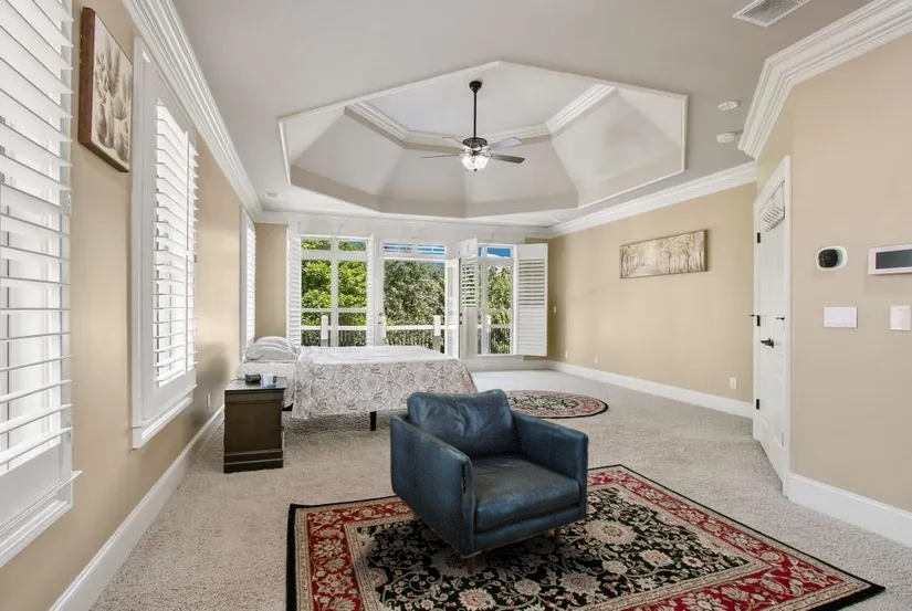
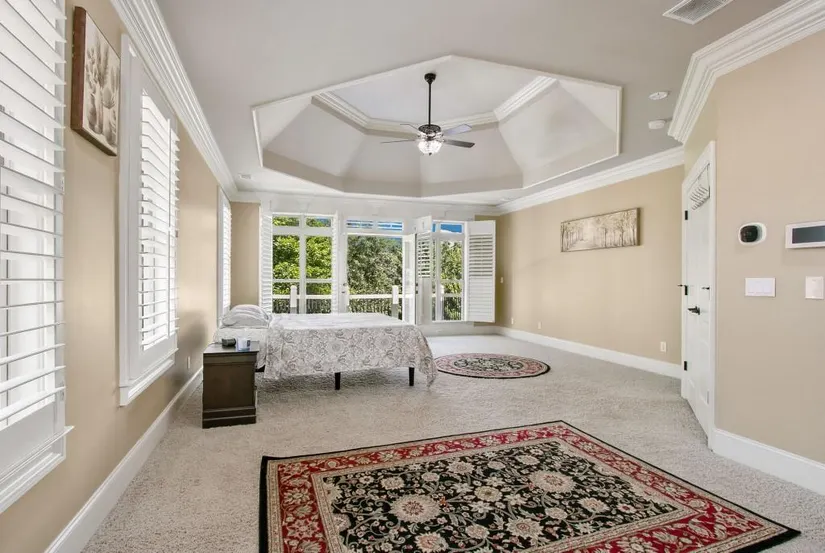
- armchair (483, 464)
